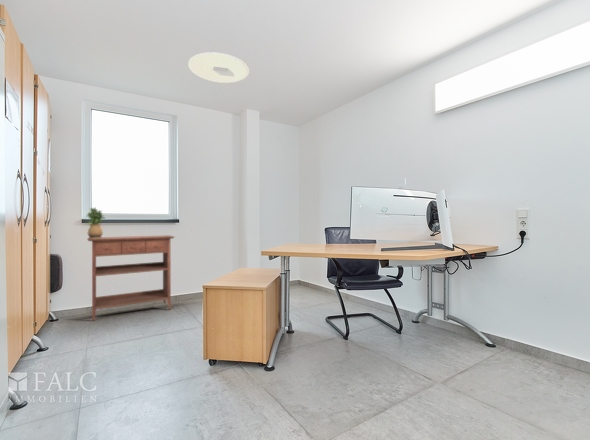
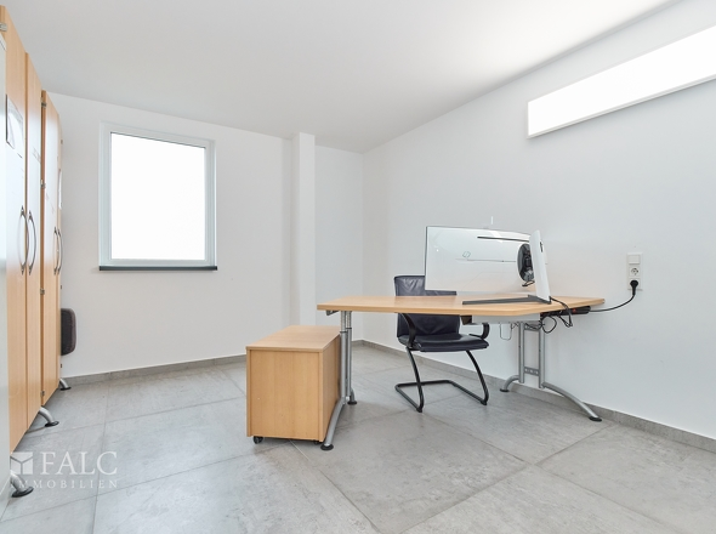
- console table (132, 272)
- potted plant (94, 222)
- ceiling light (219, 66)
